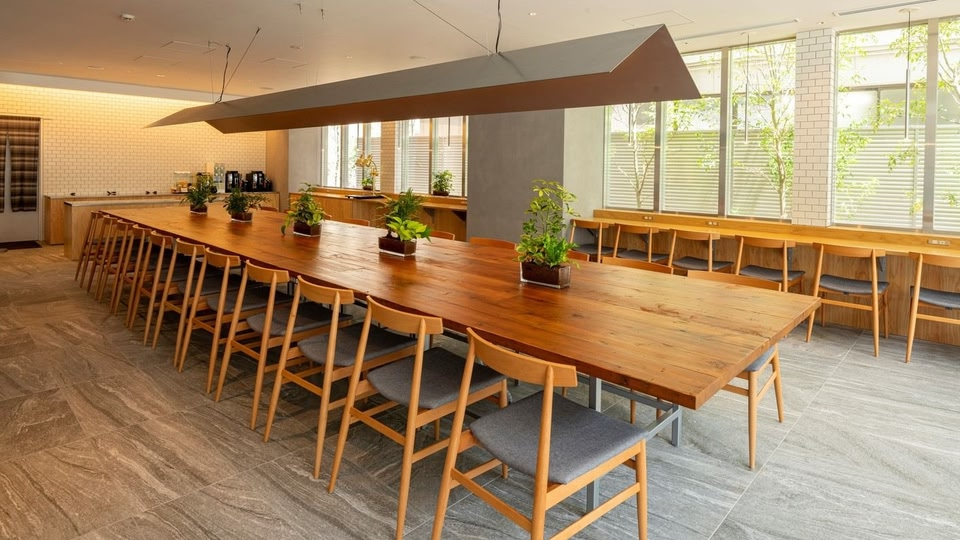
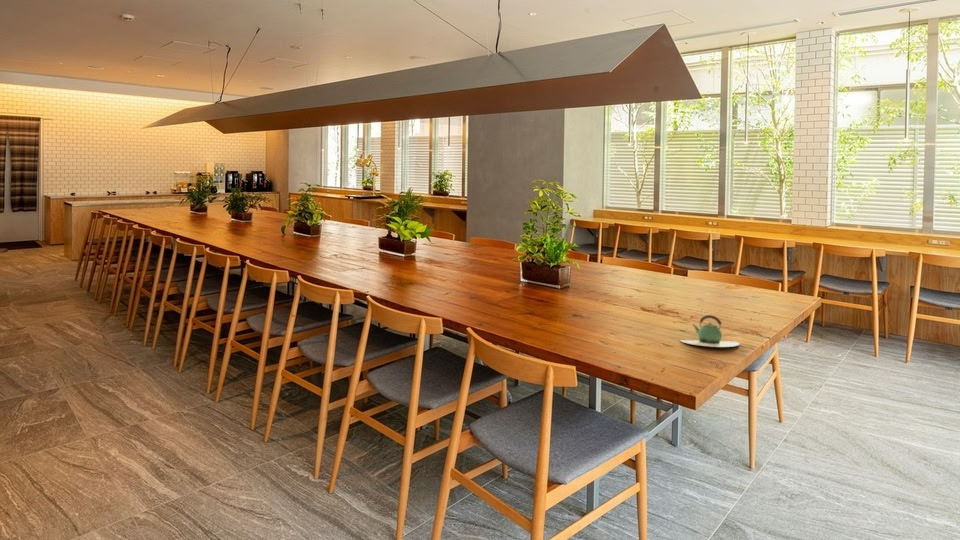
+ teapot (709, 328)
